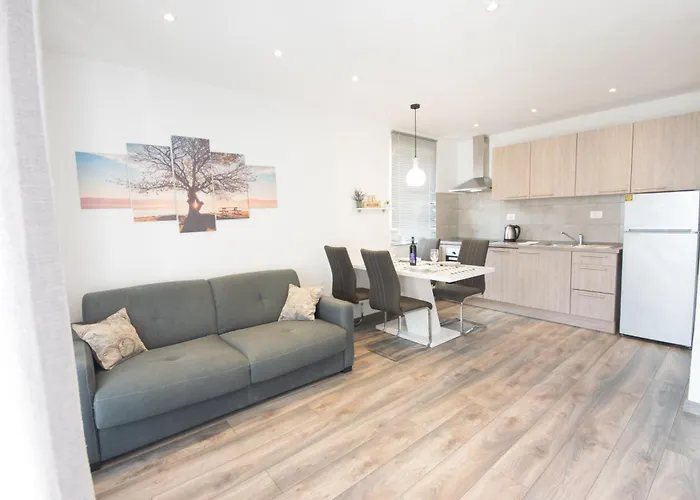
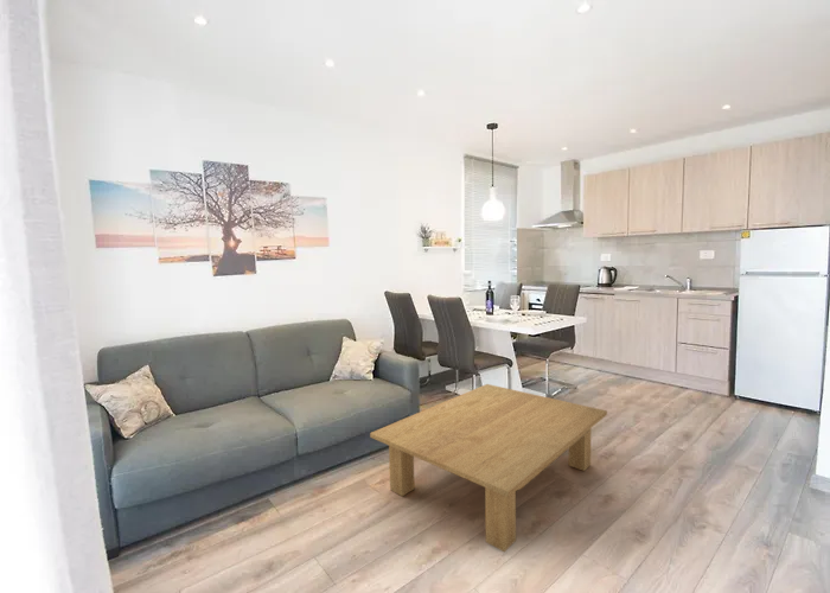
+ coffee table (494, 448)
